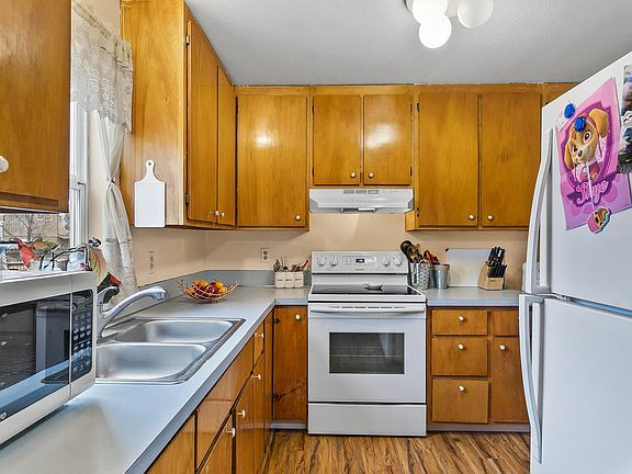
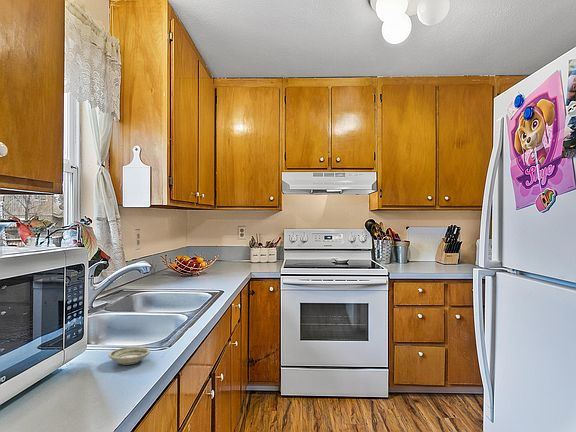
+ saucer (129, 356)
